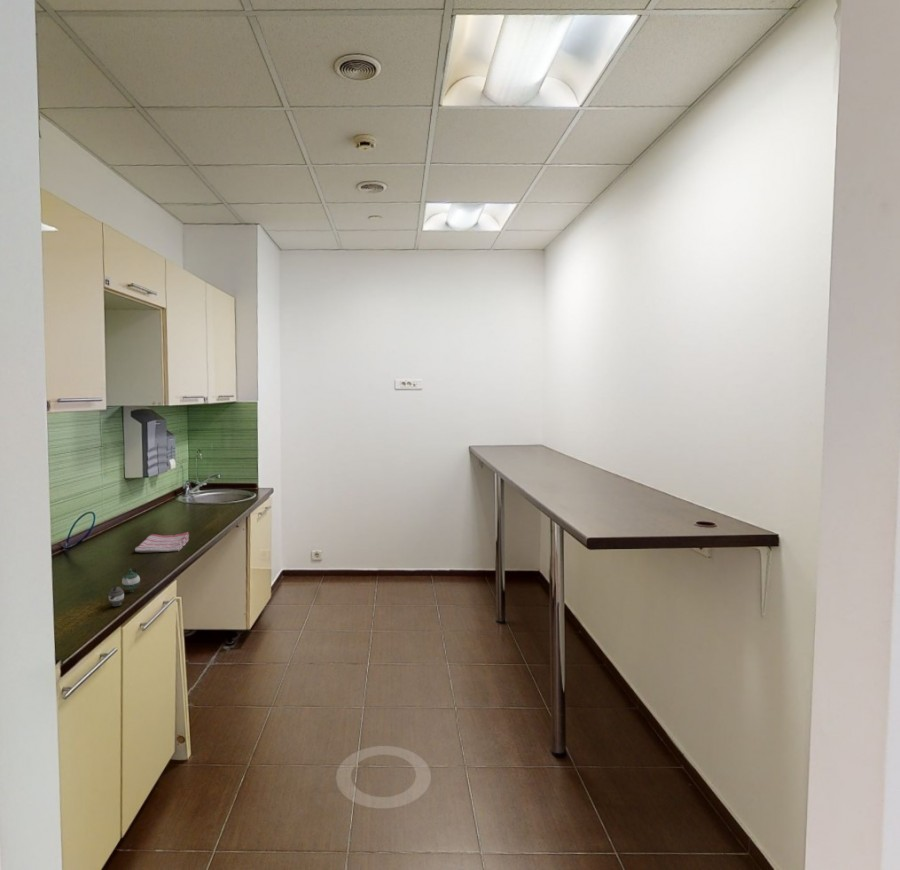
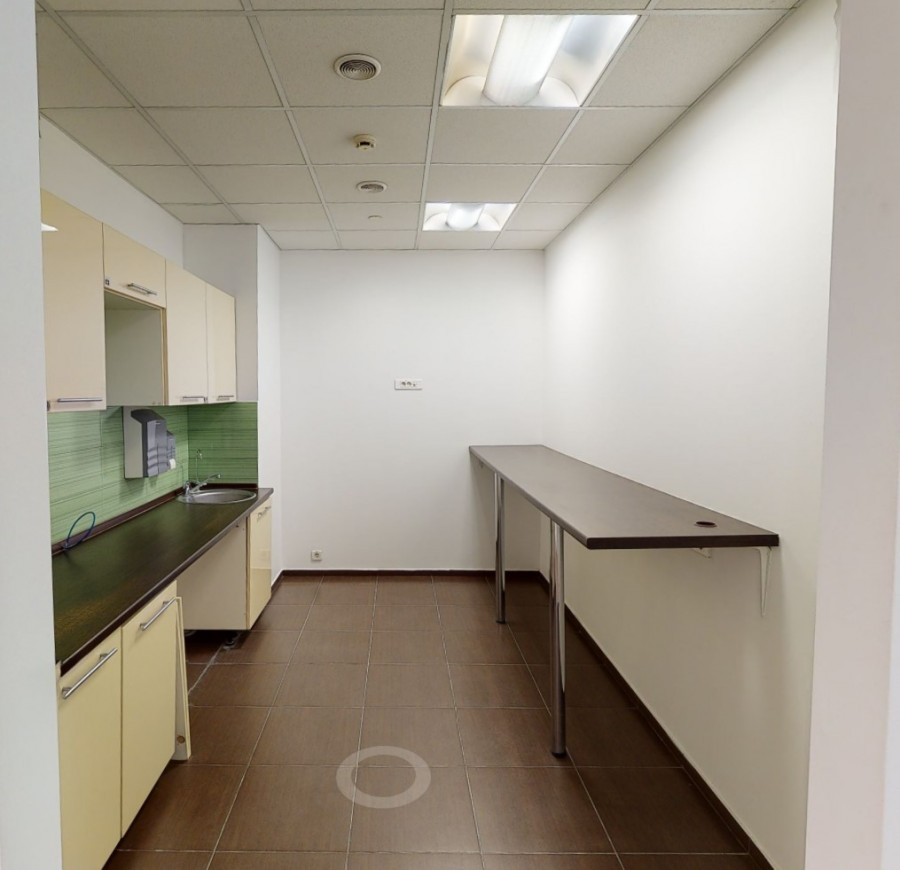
- teapot (124, 586)
- dish towel (163, 542)
